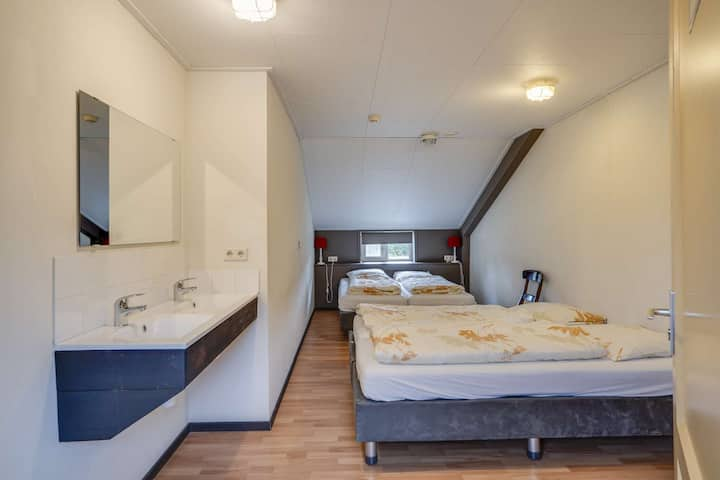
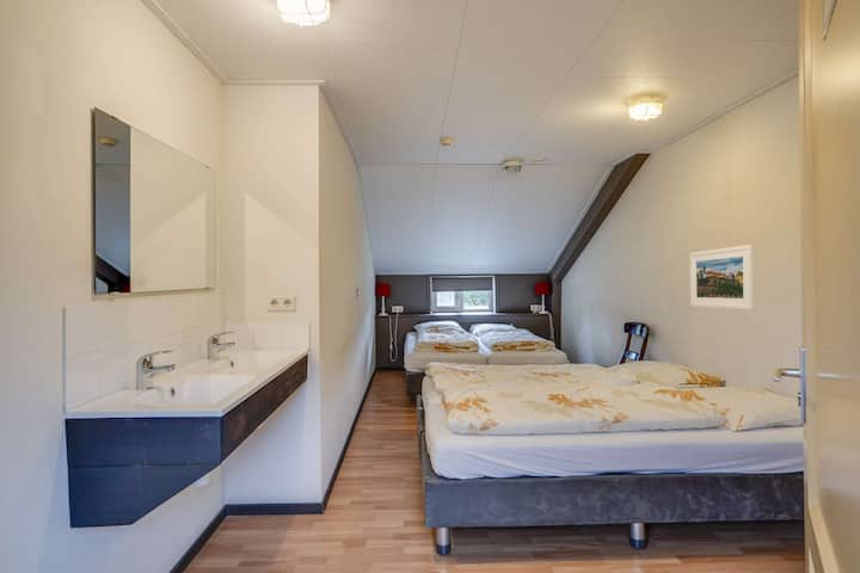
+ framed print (718, 278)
